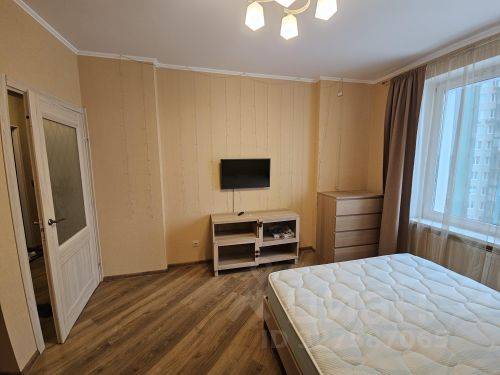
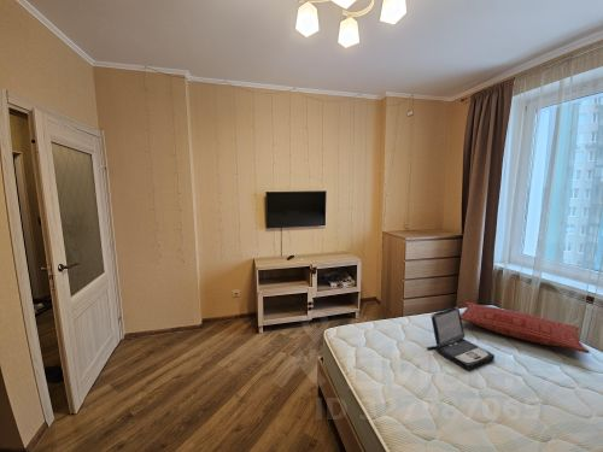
+ laptop (459, 335)
+ pillow (515, 323)
